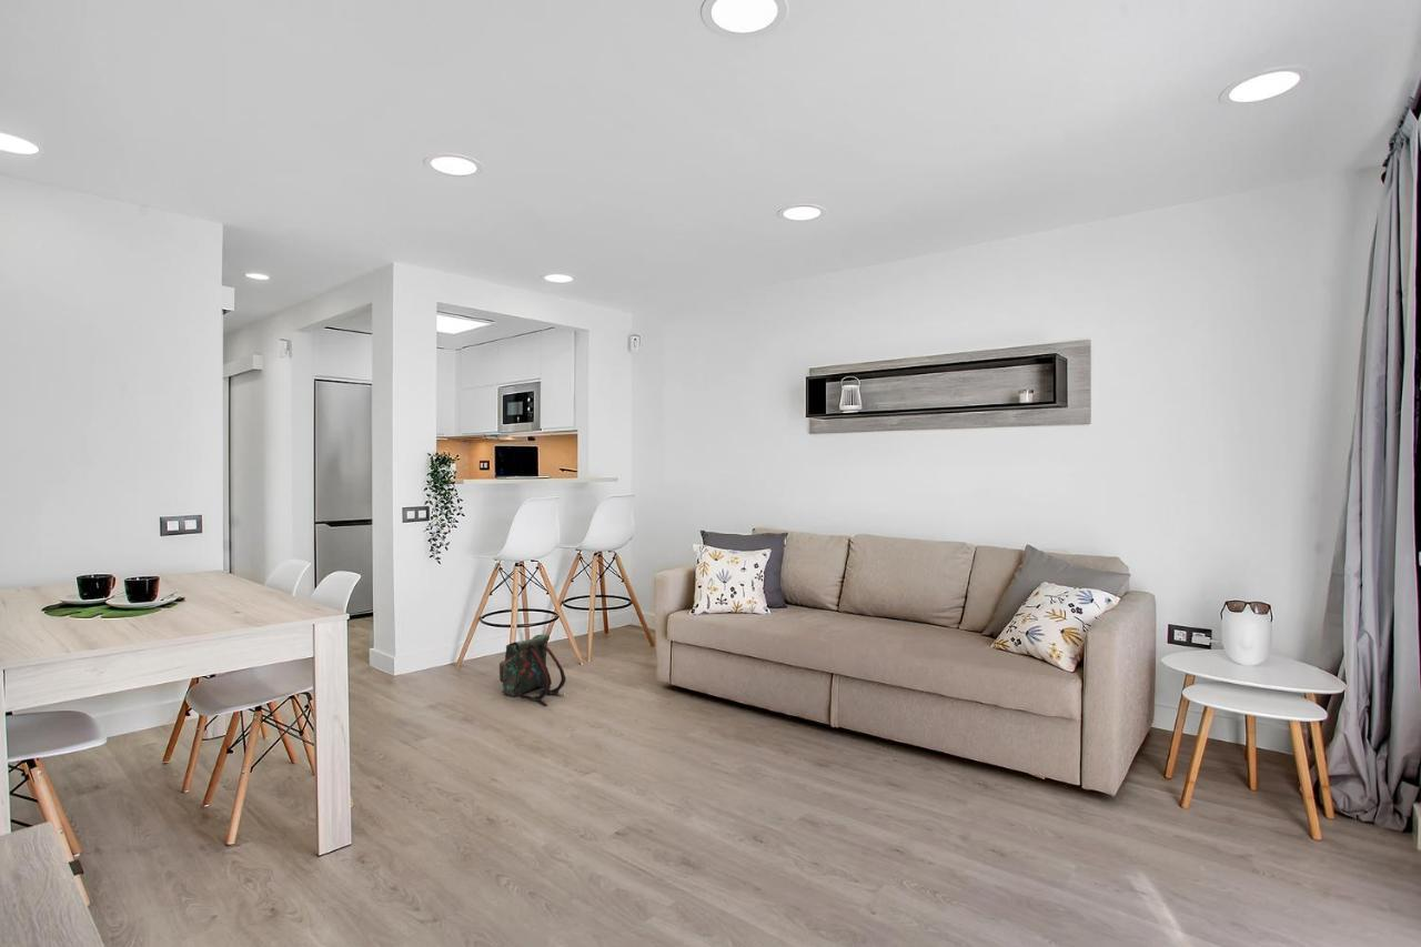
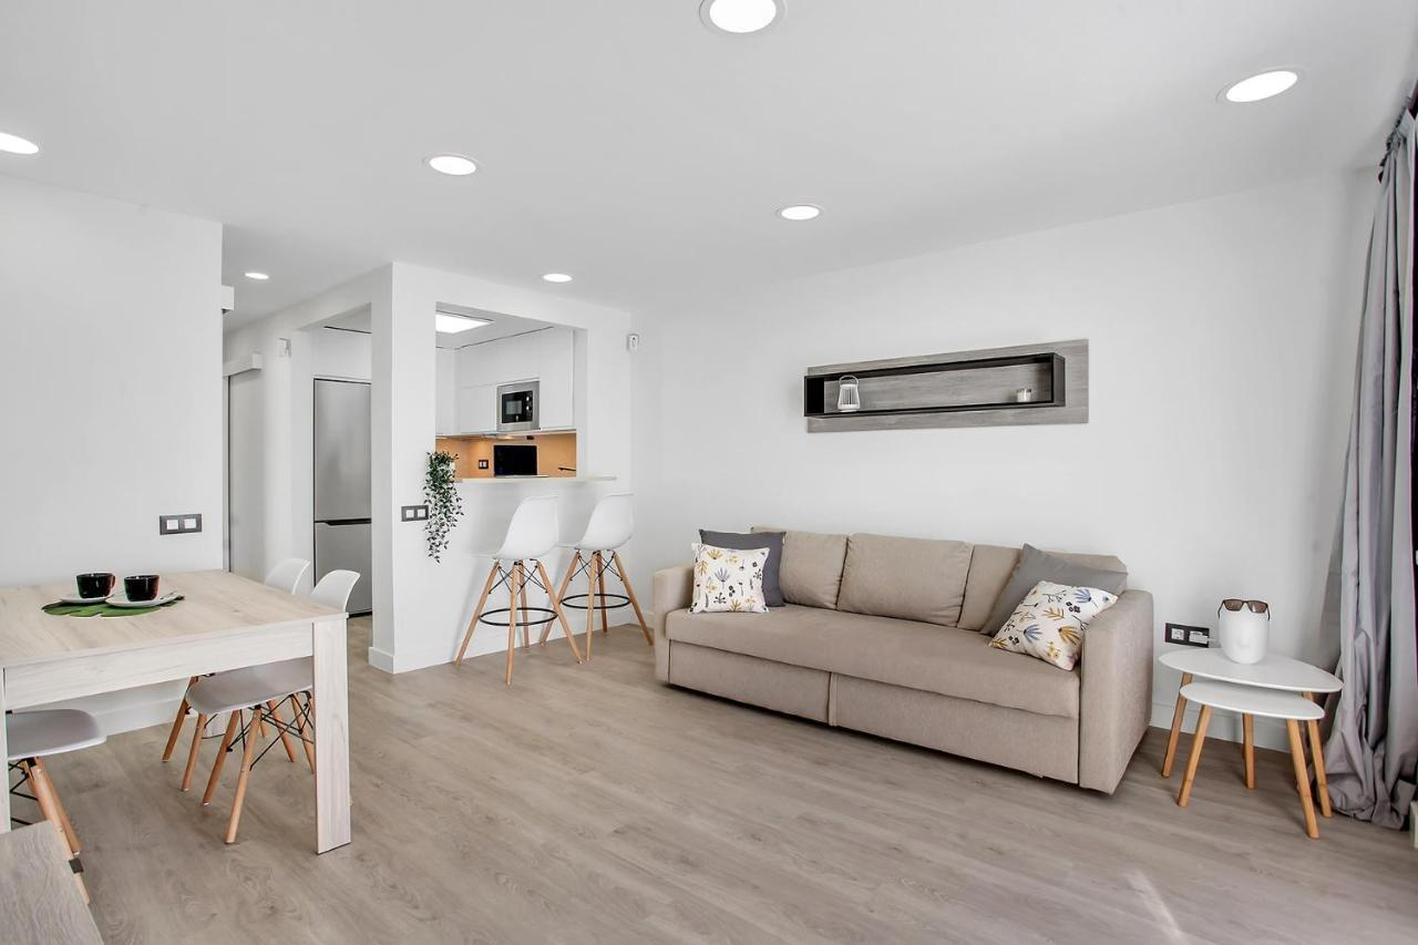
- backpack (534, 666)
